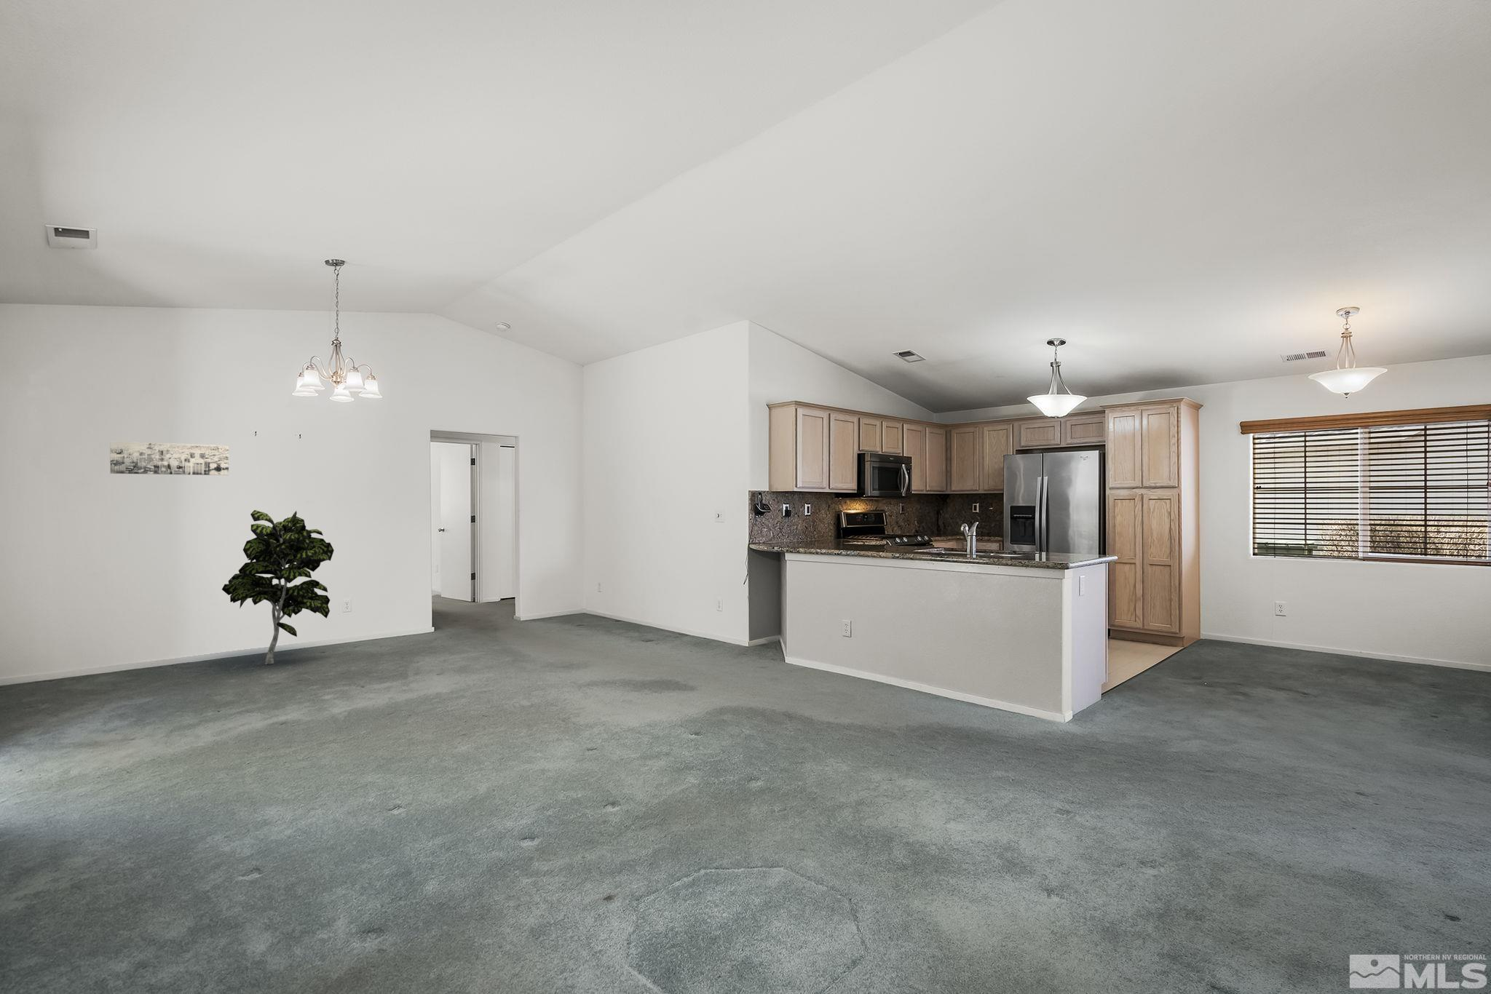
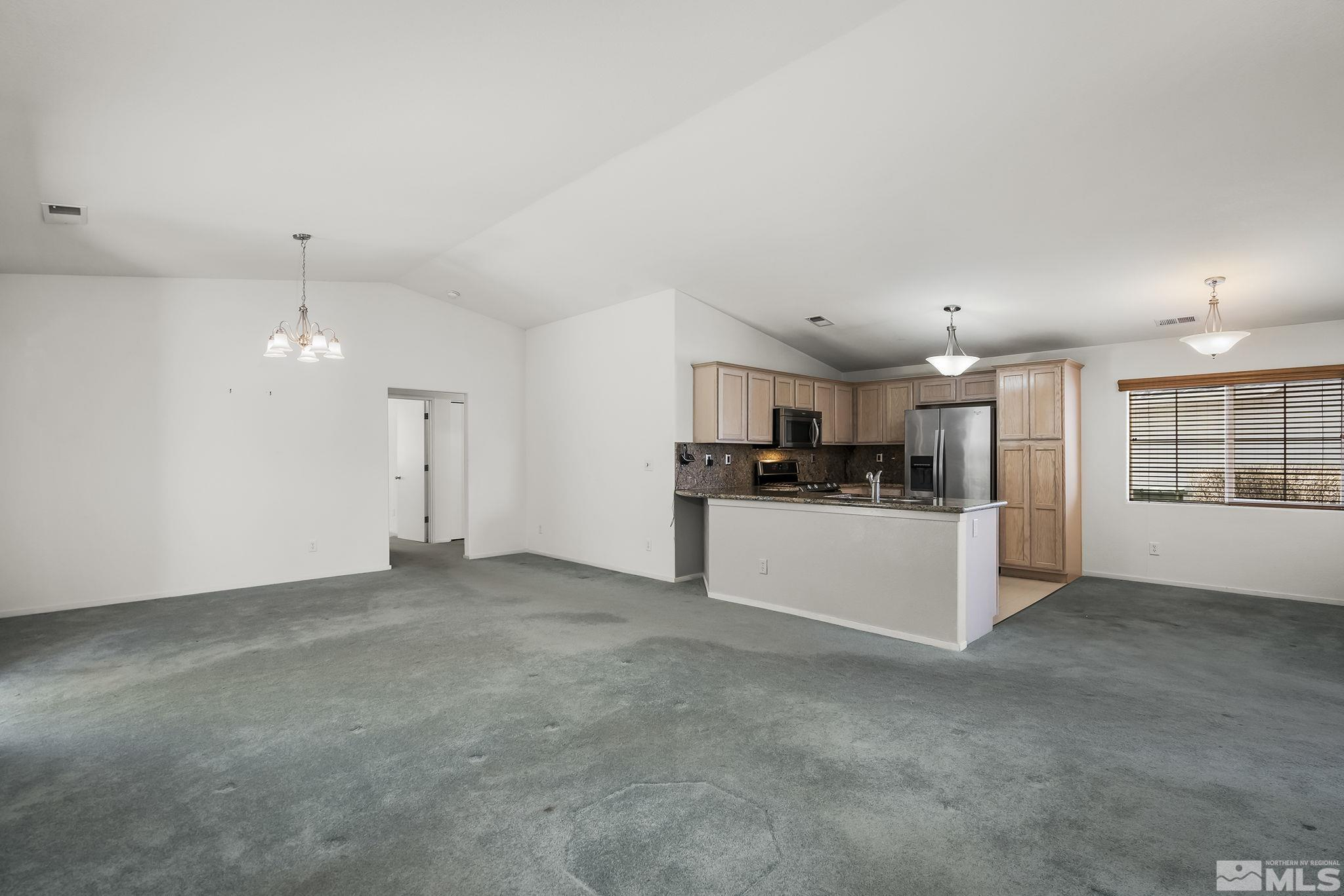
- indoor plant (278, 585)
- wall art (171, 458)
